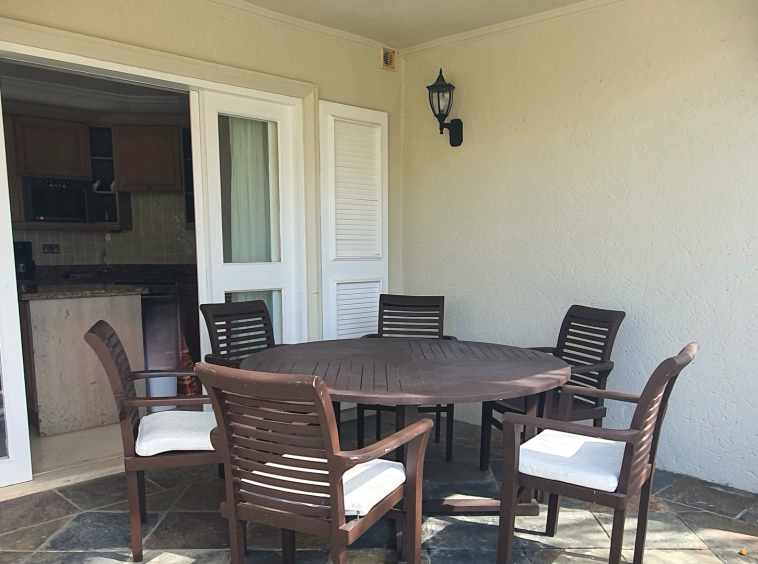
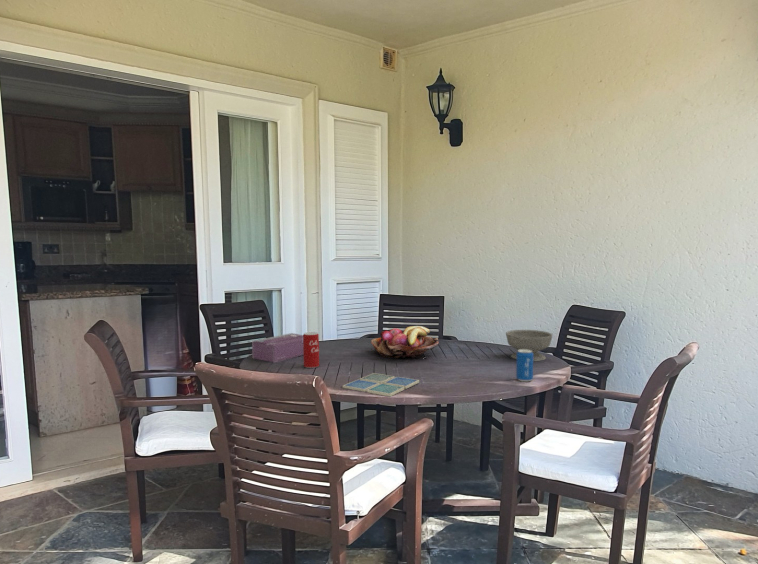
+ beverage can (311, 349)
+ tissue box (283, 346)
+ bowl (528, 345)
+ fruit basket (405, 341)
+ drink coaster (381, 384)
+ beverage can (524, 365)
